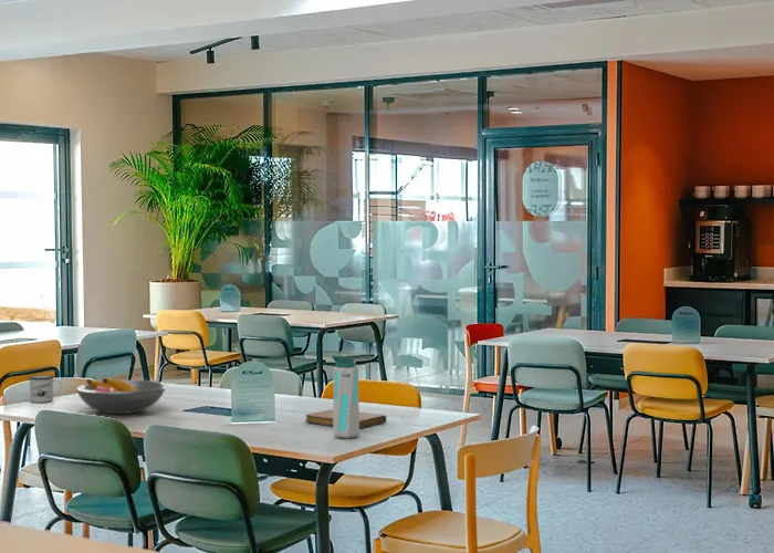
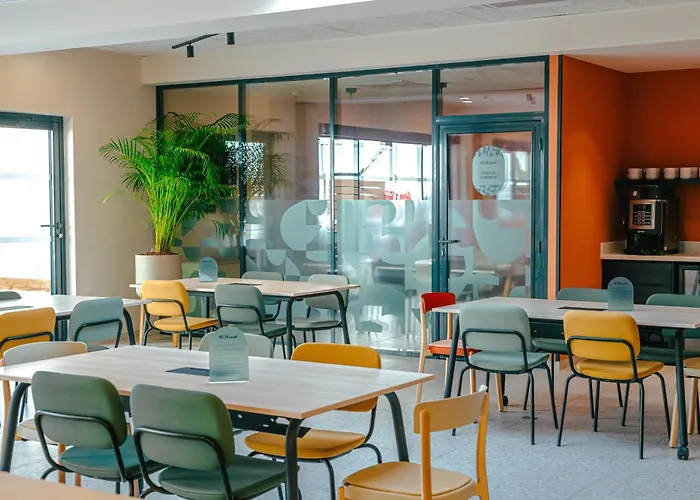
- mug (45, 388)
- notebook (333, 417)
- fruit bowl (122, 395)
- water bottle (345, 395)
